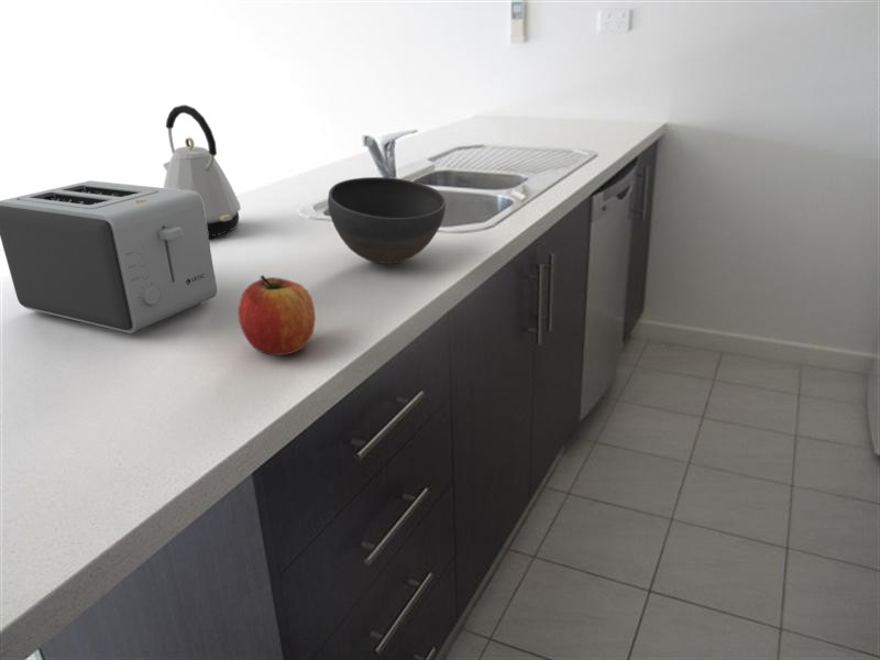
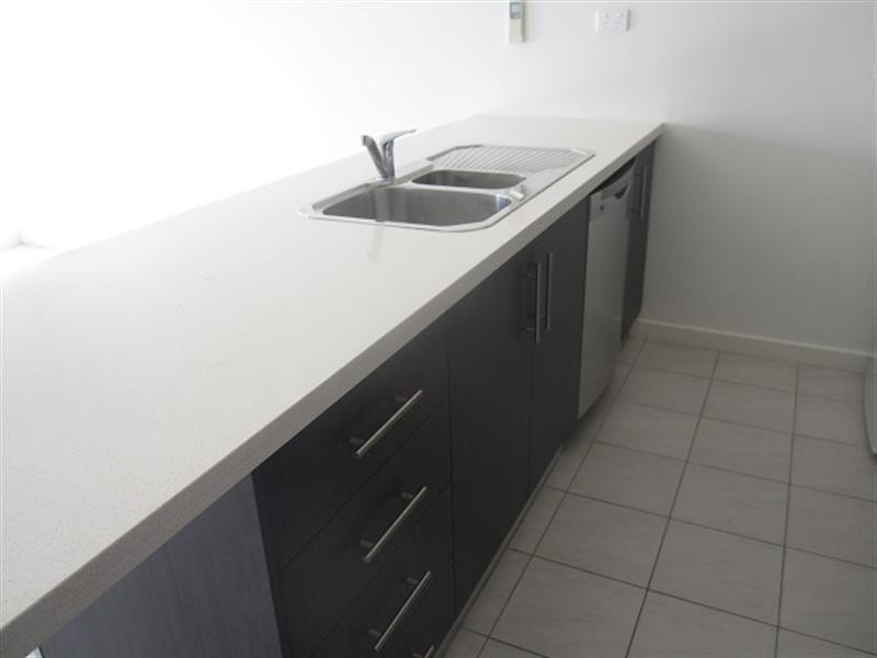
- bowl (388, 223)
- kettle (193, 169)
- toaster (113, 253)
- apple (277, 311)
